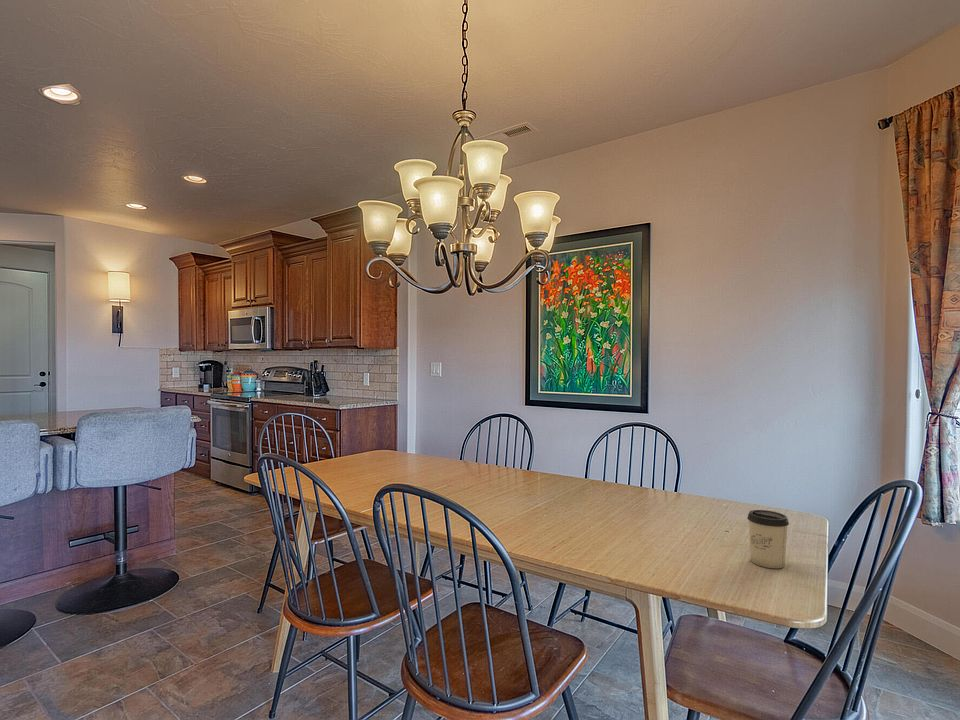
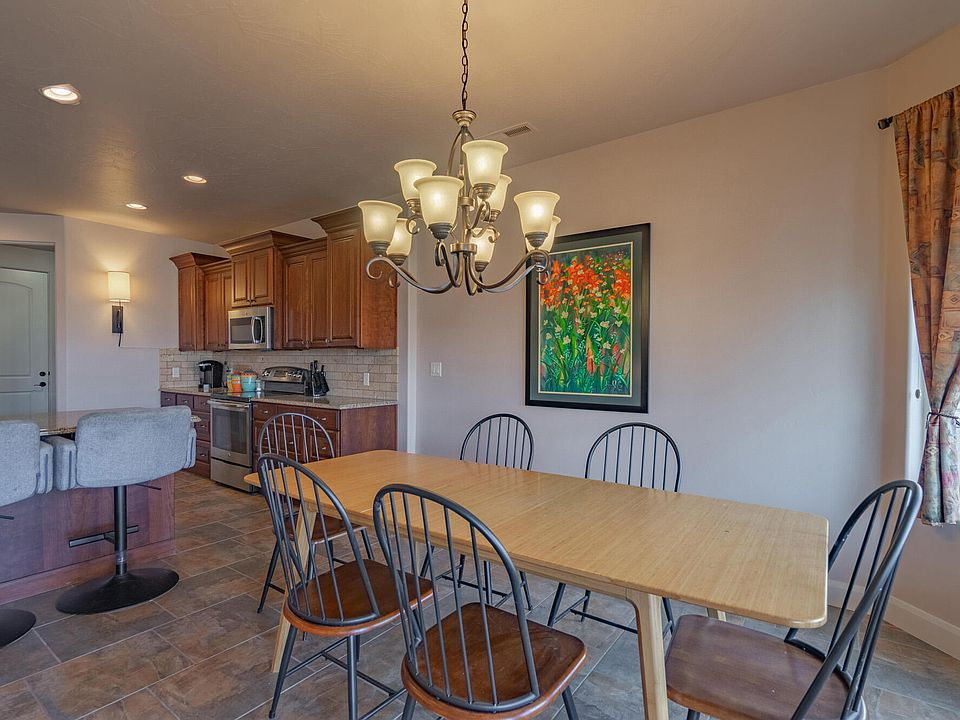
- cup (767, 538)
